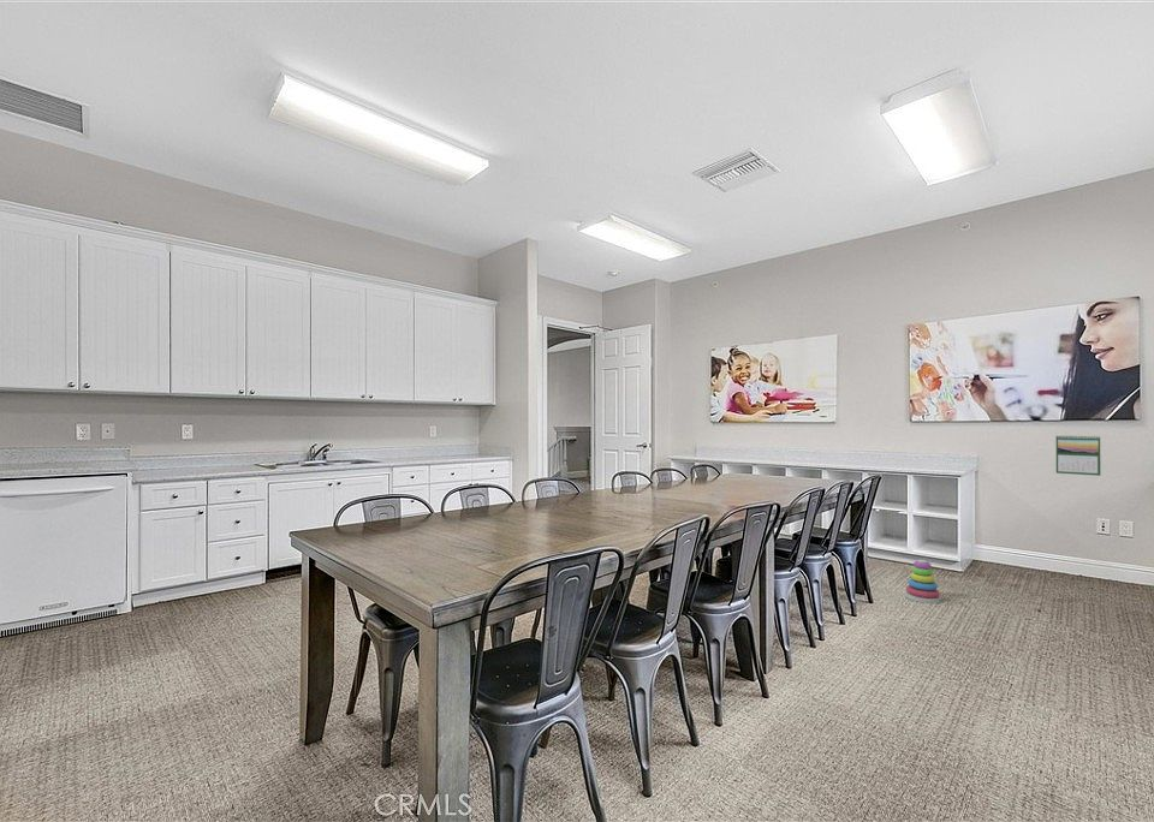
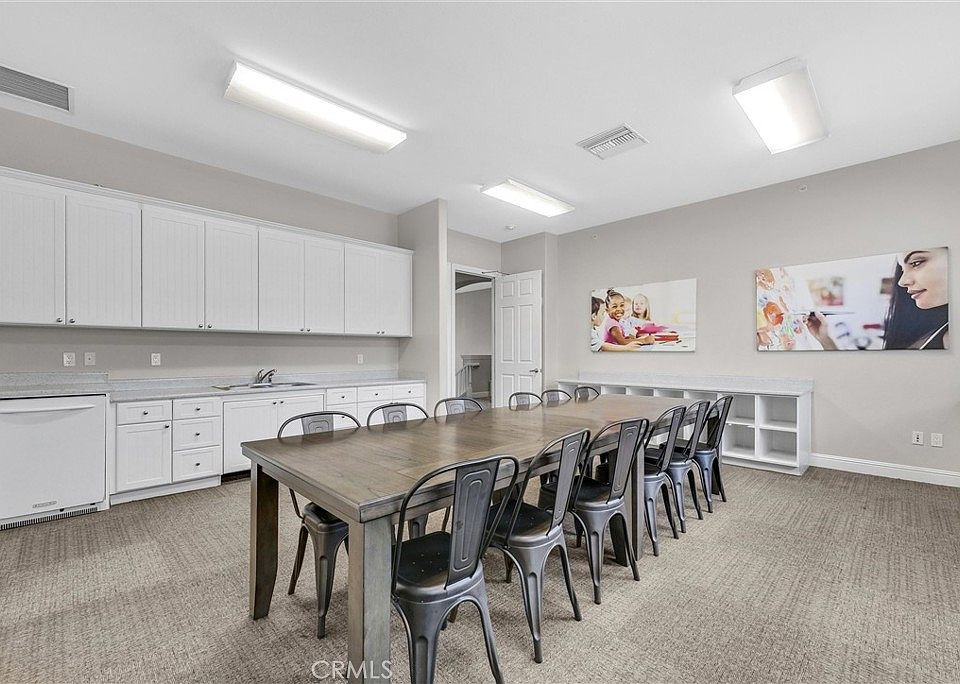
- calendar (1077, 454)
- stacking toy (922, 579)
